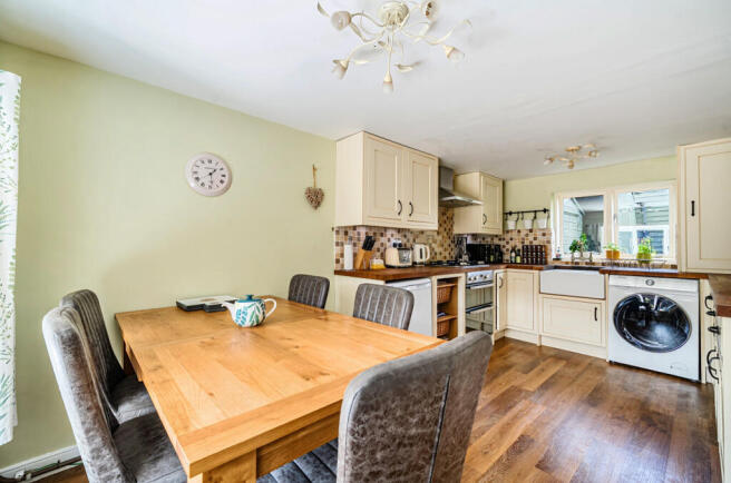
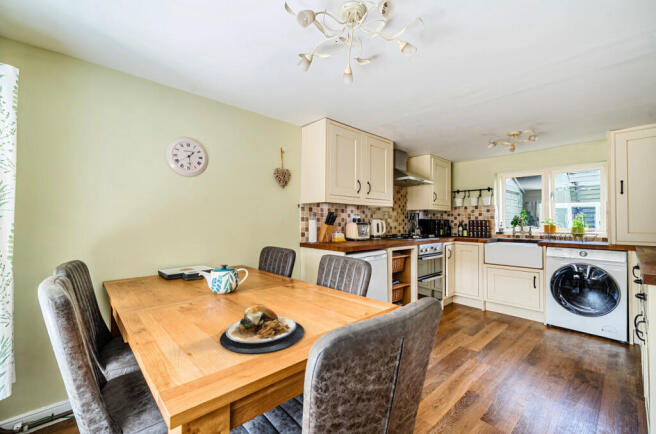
+ plate (263, 321)
